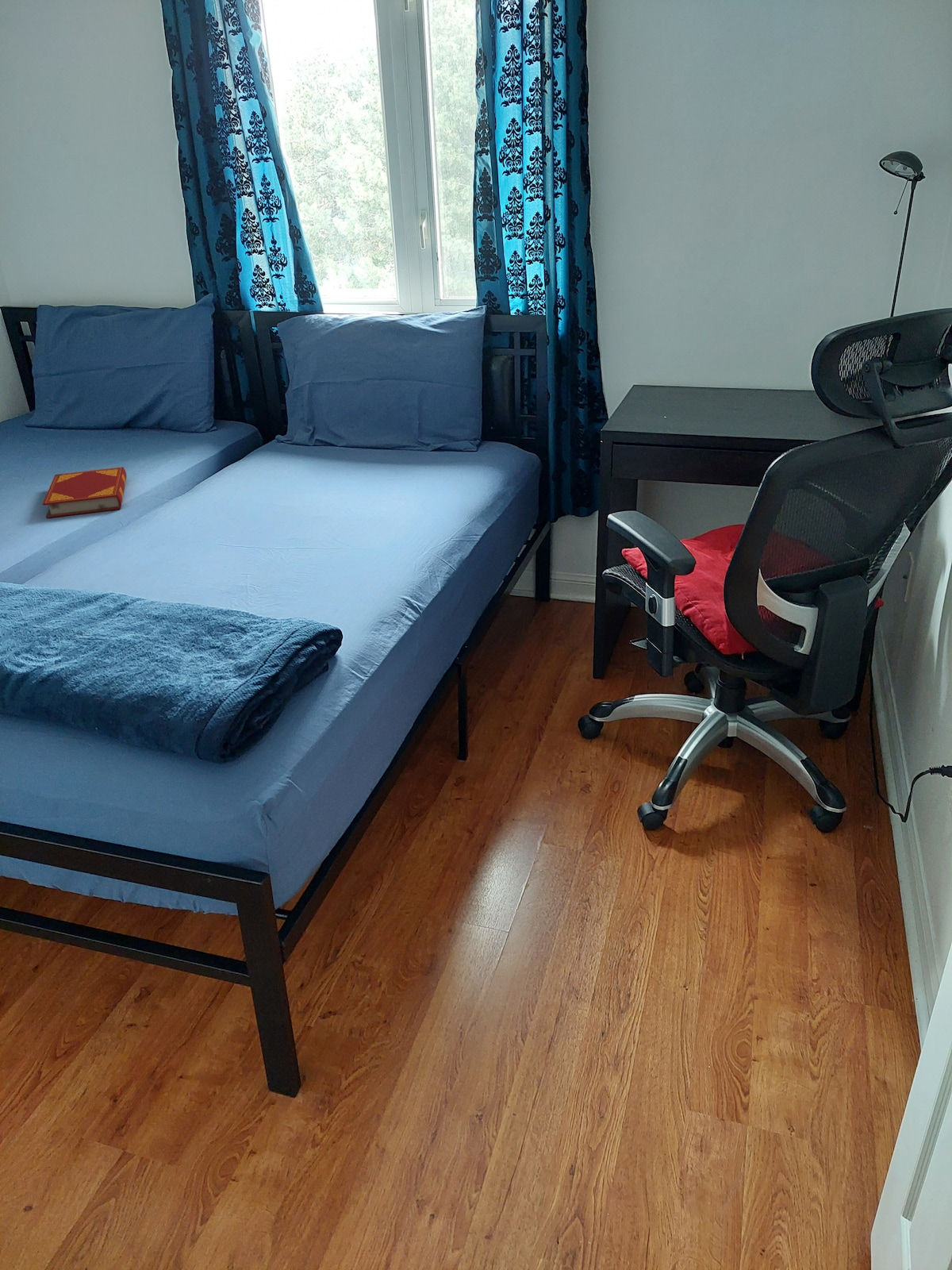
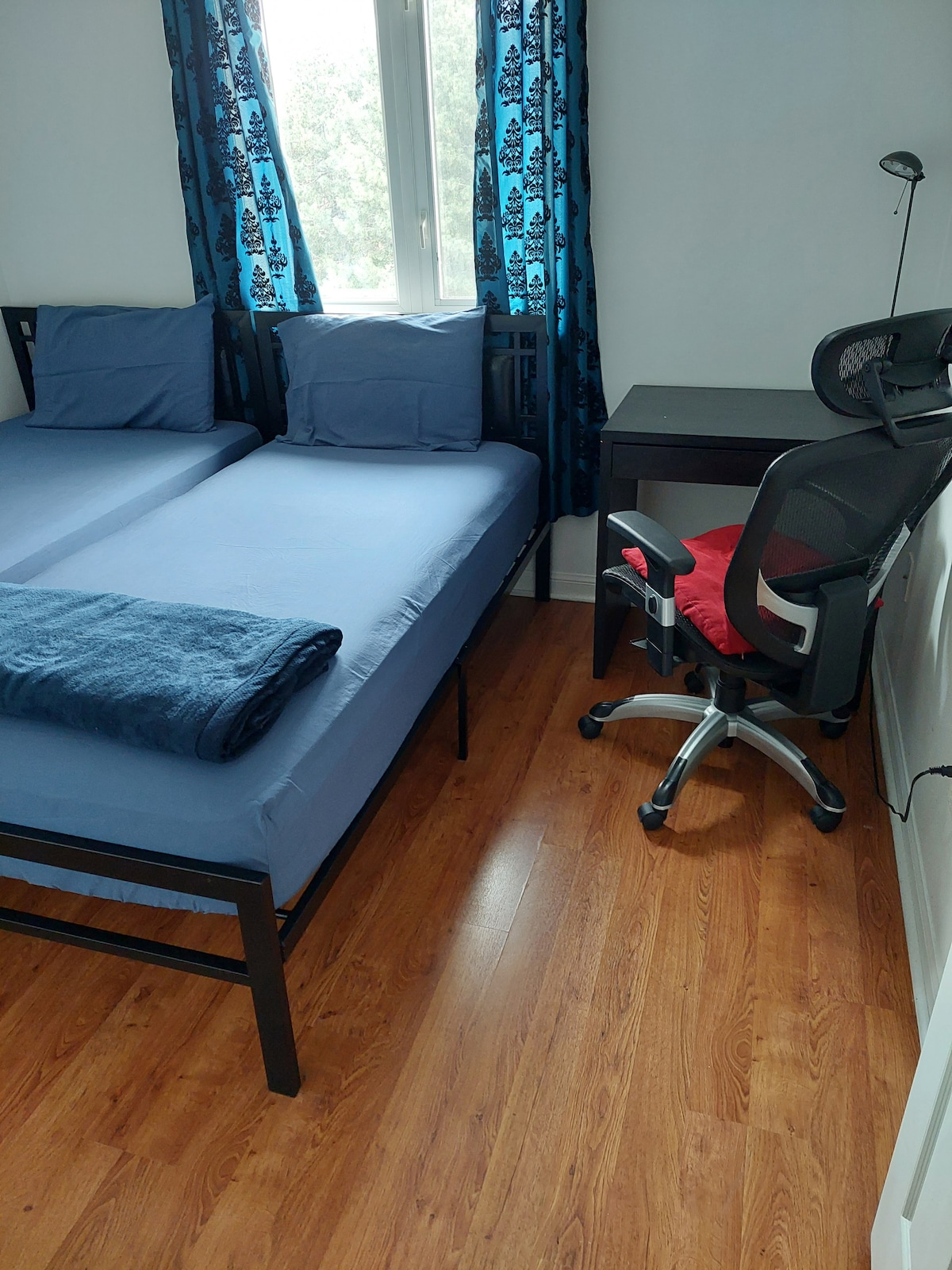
- hardback book (87, 491)
